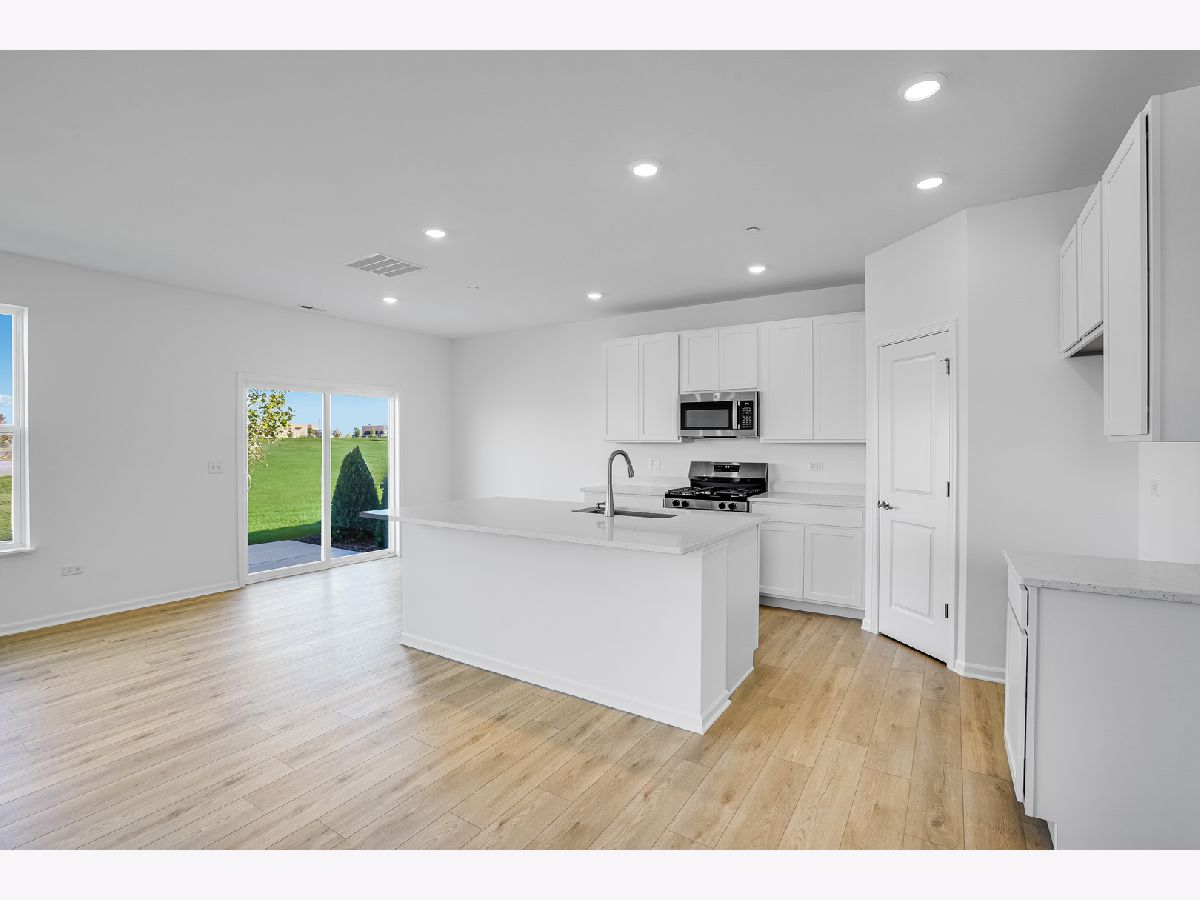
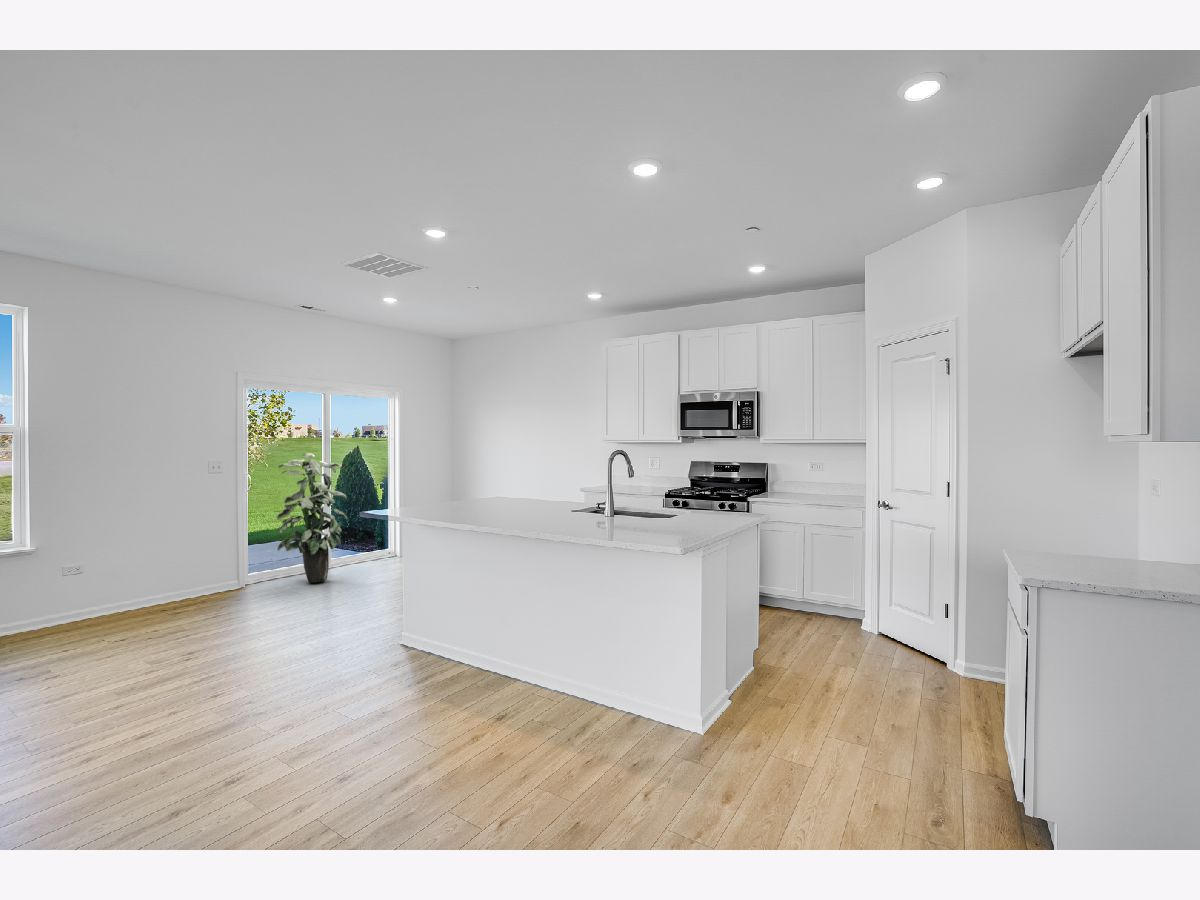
+ indoor plant (311, 517)
